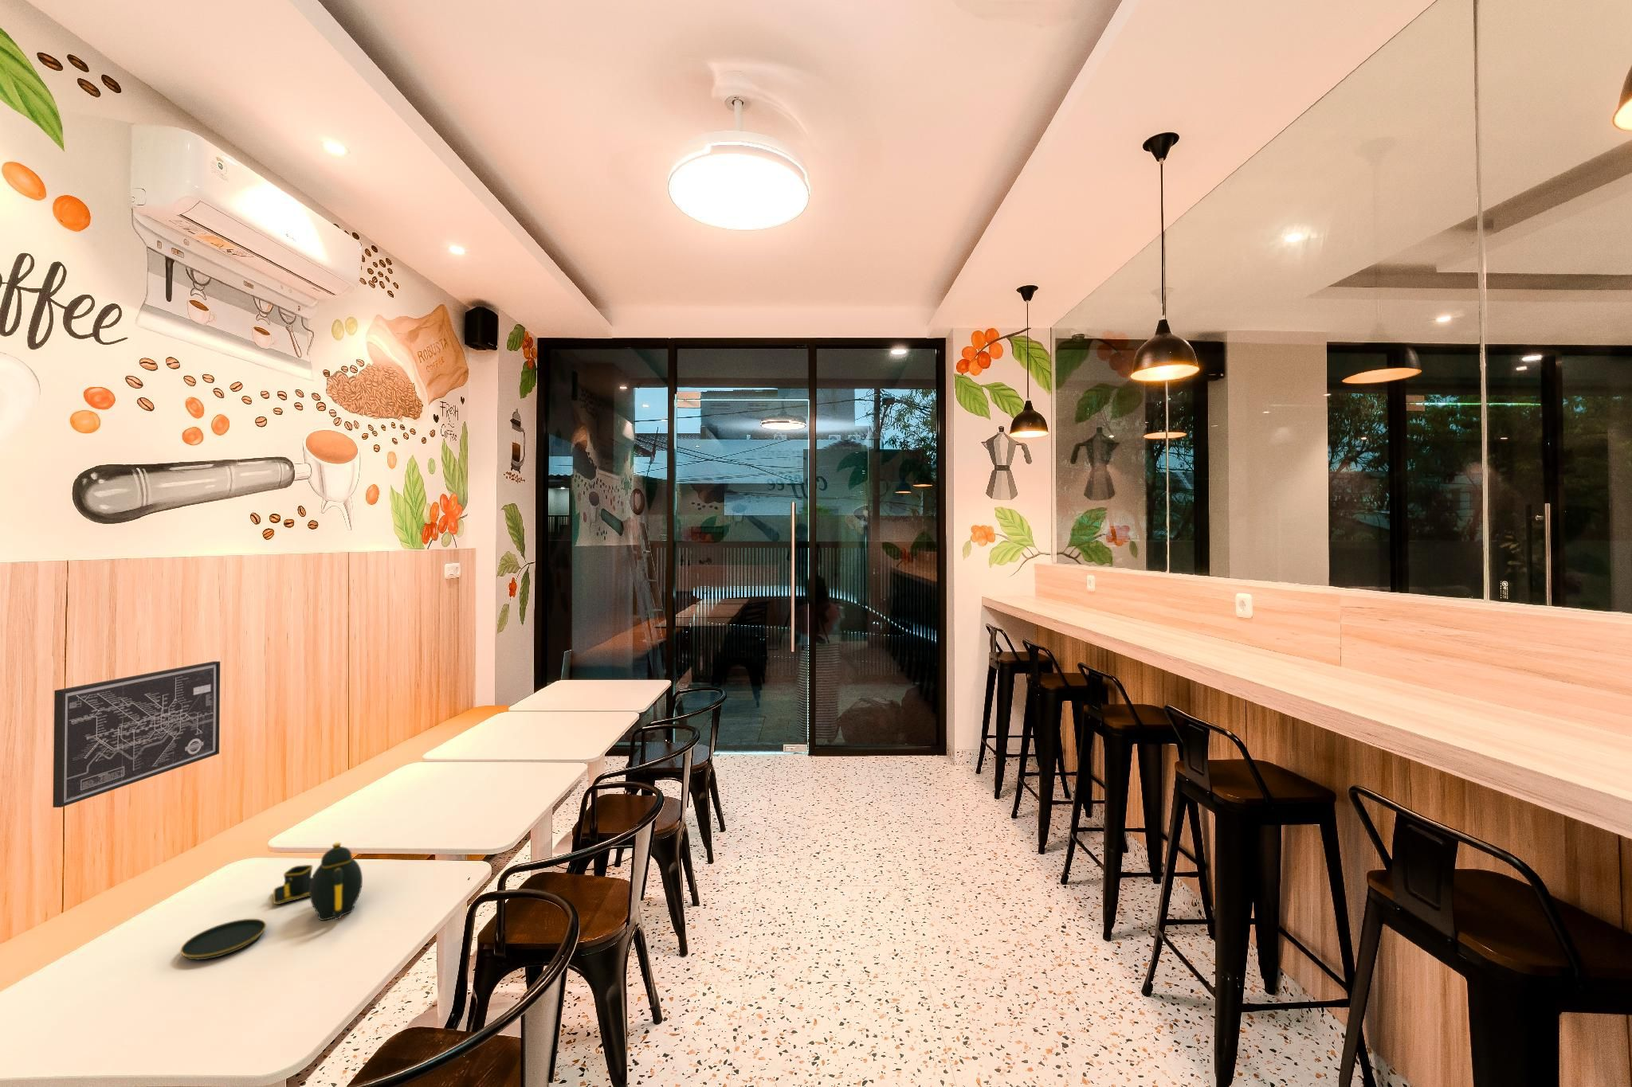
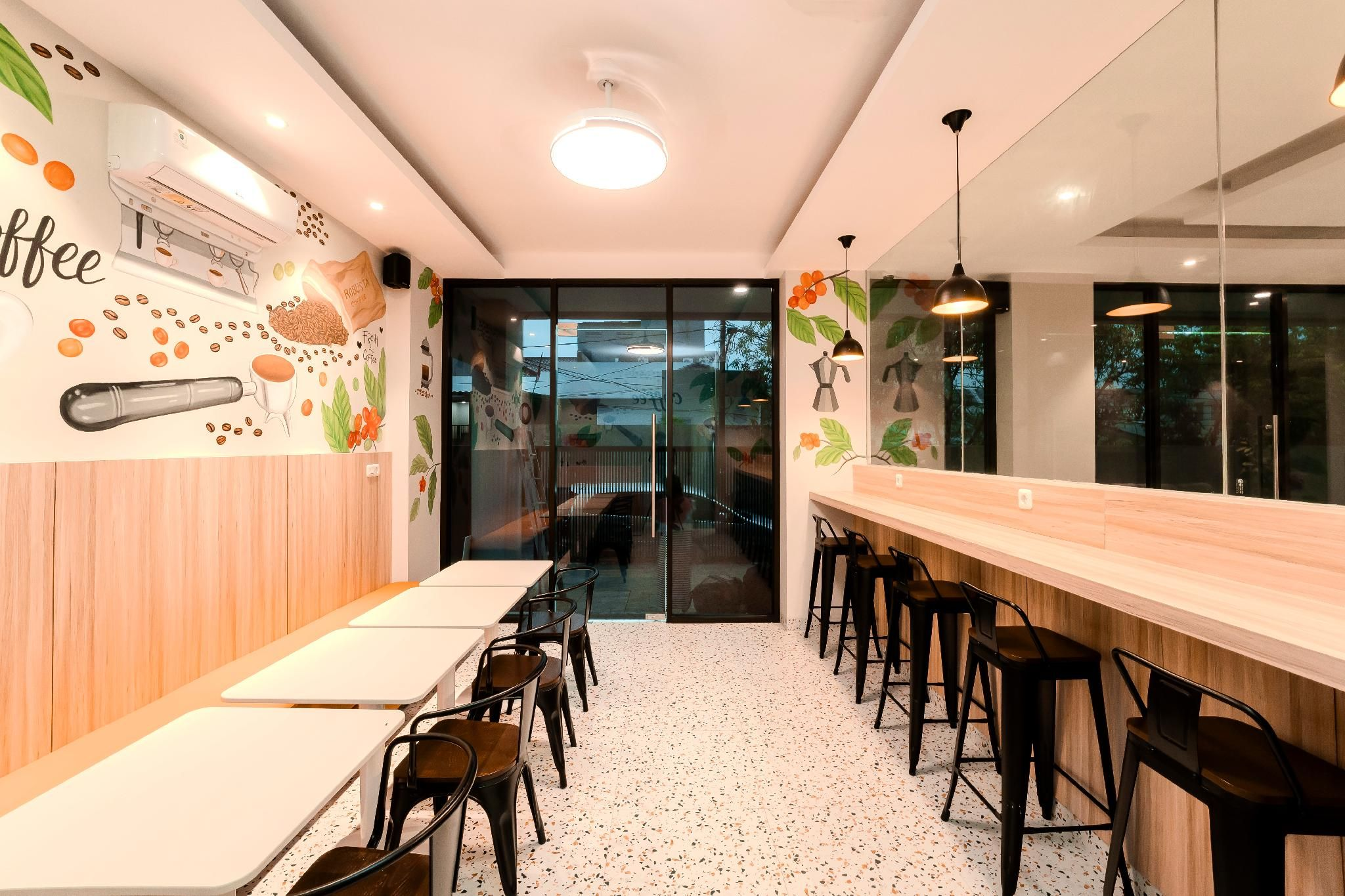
- teapot (278, 887)
- wall art (146, 725)
